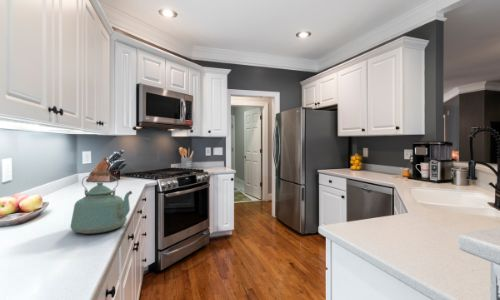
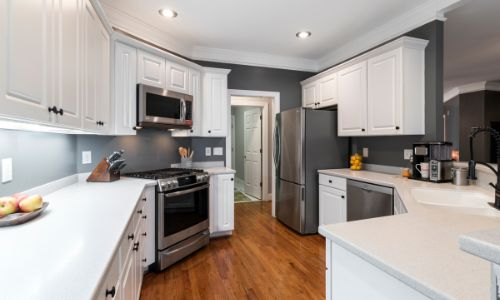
- kettle (104, 199)
